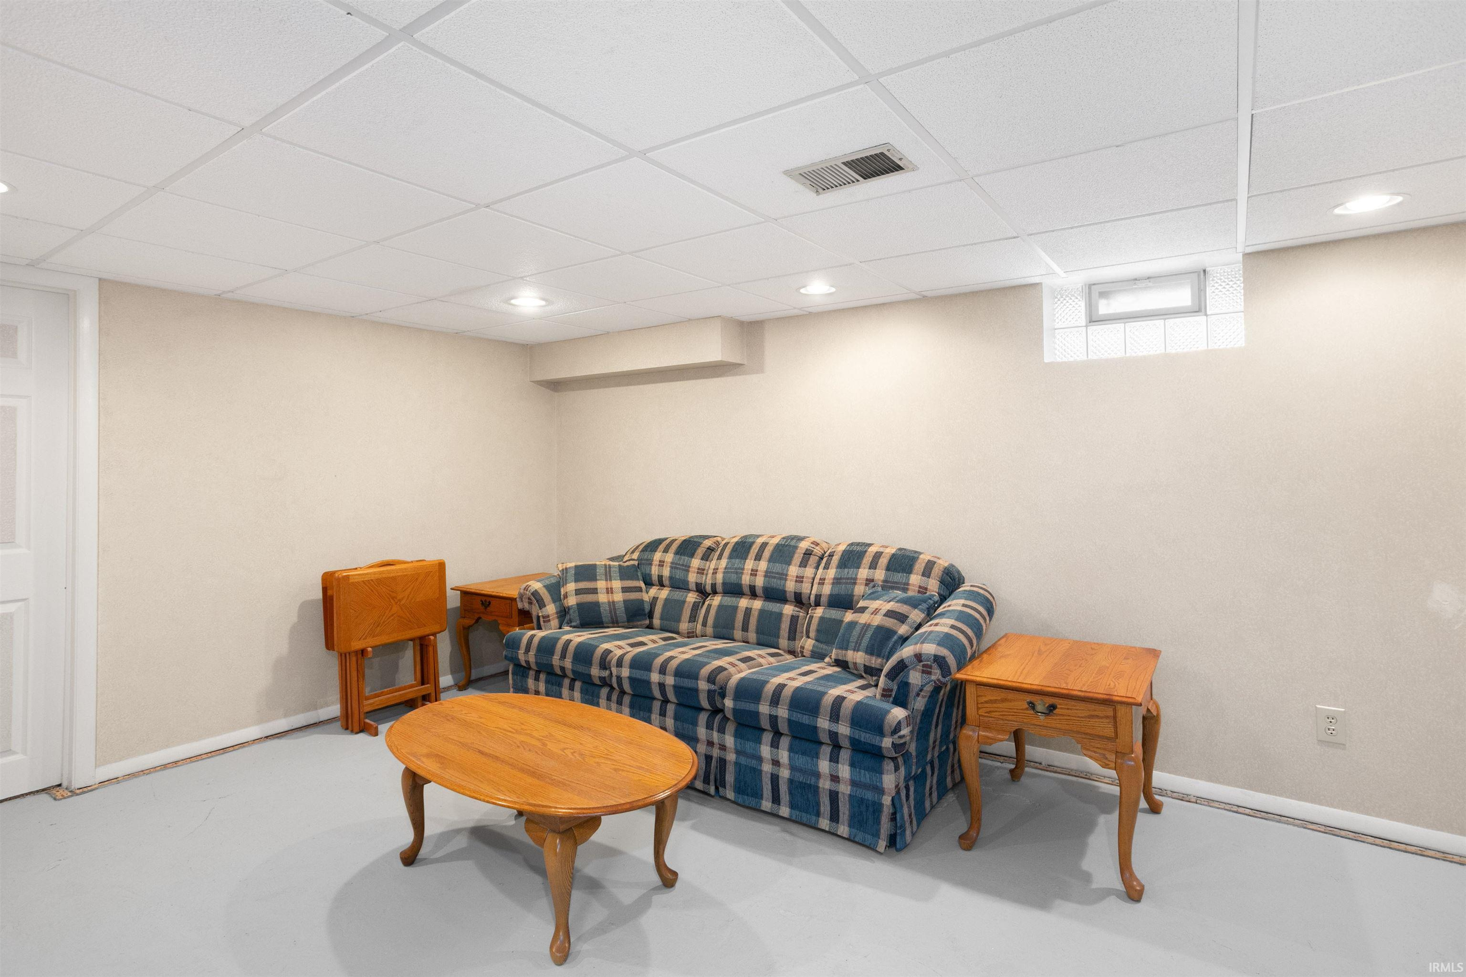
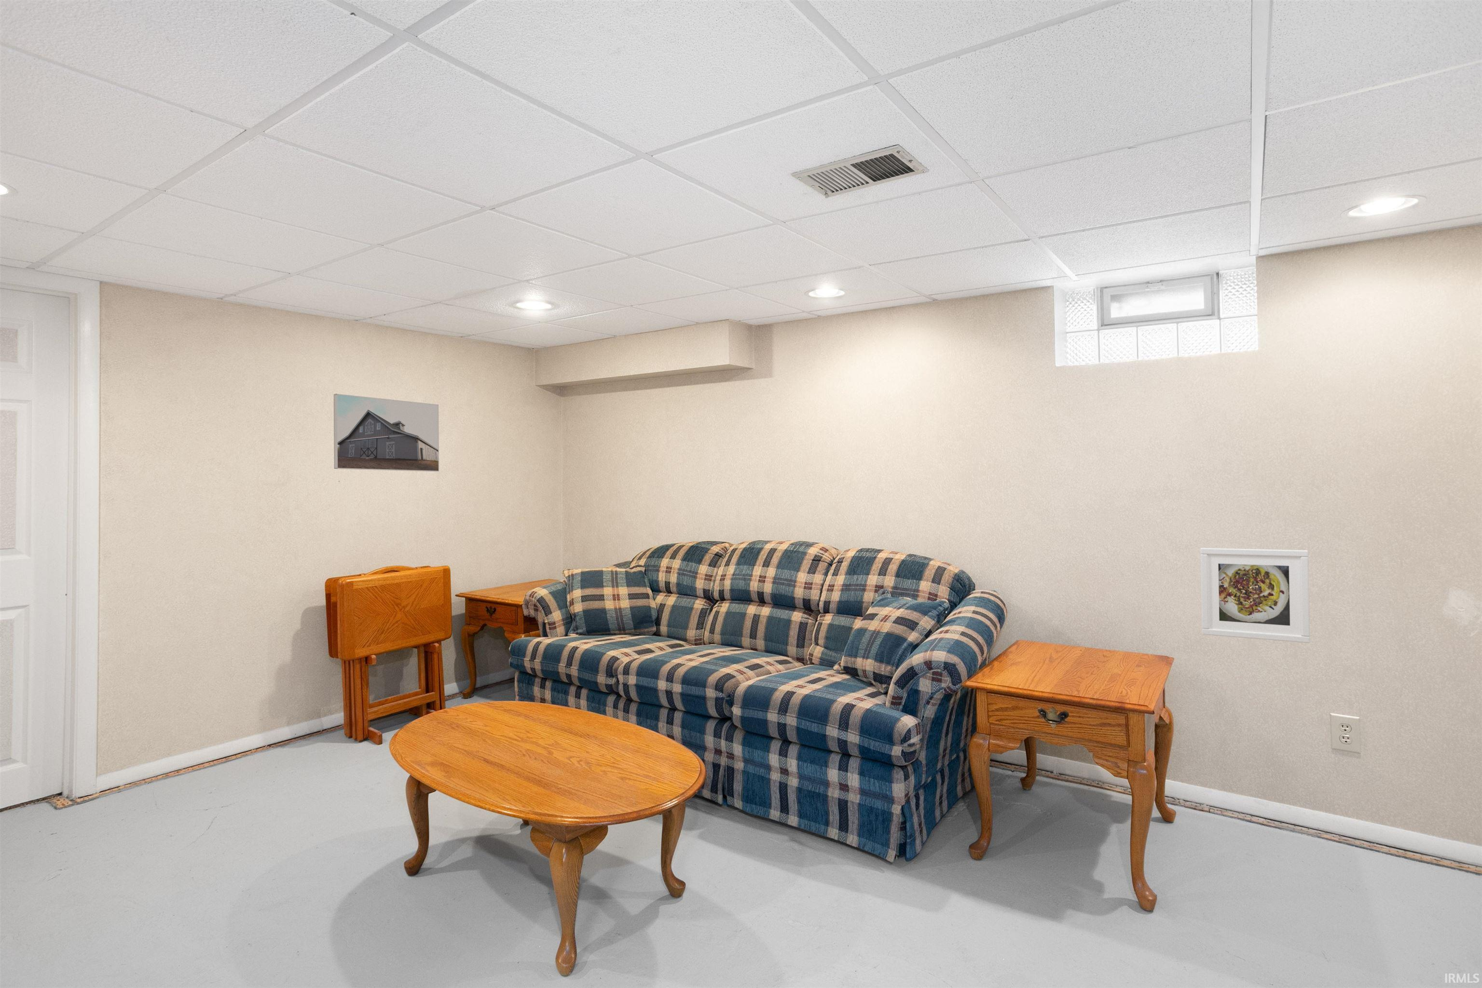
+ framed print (389, 434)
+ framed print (1254, 593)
